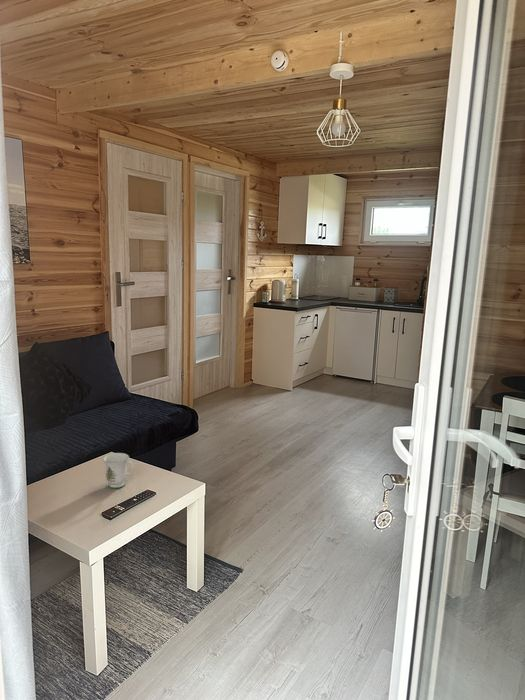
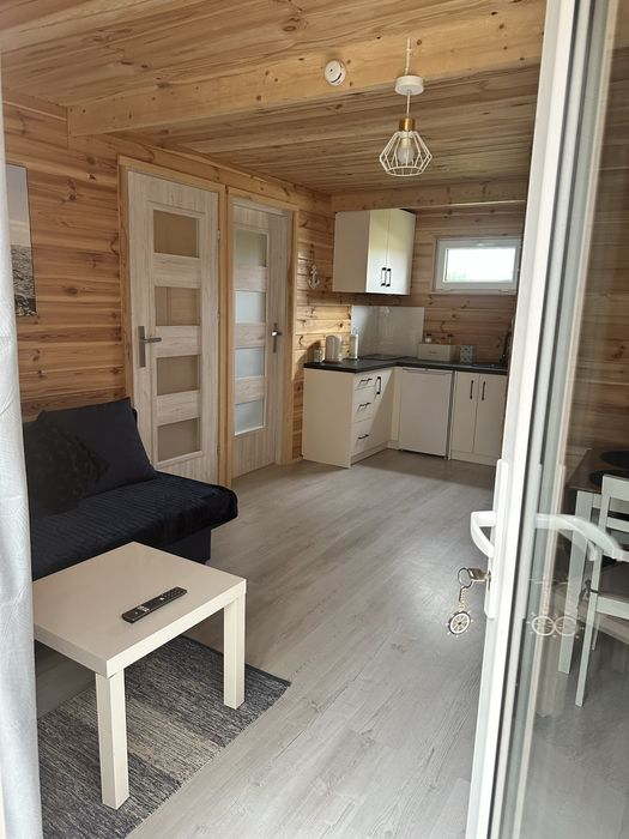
- mug (120, 472)
